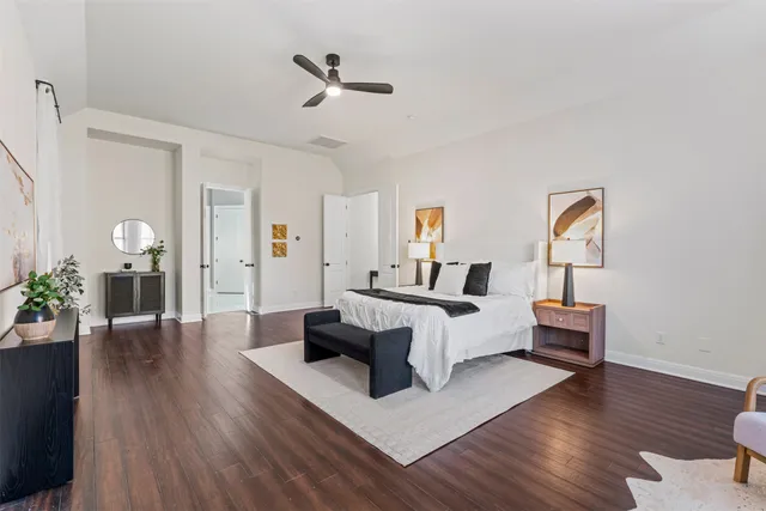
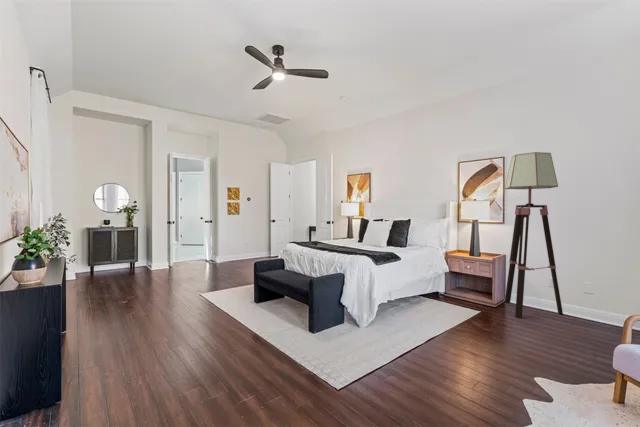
+ floor lamp (527, 232)
